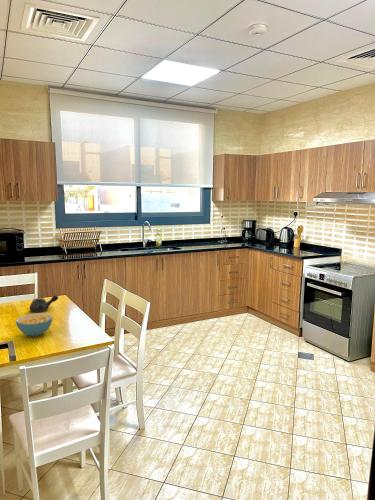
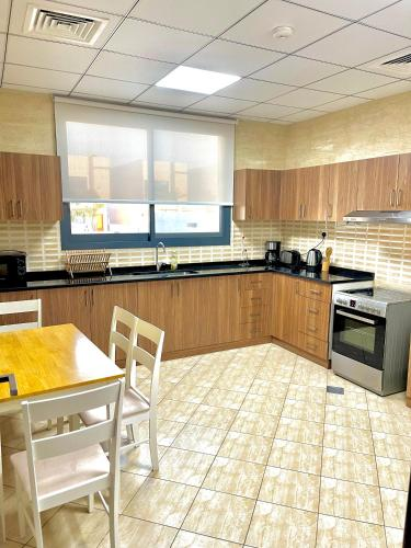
- teapot (44, 303)
- cereal bowl (35, 326)
